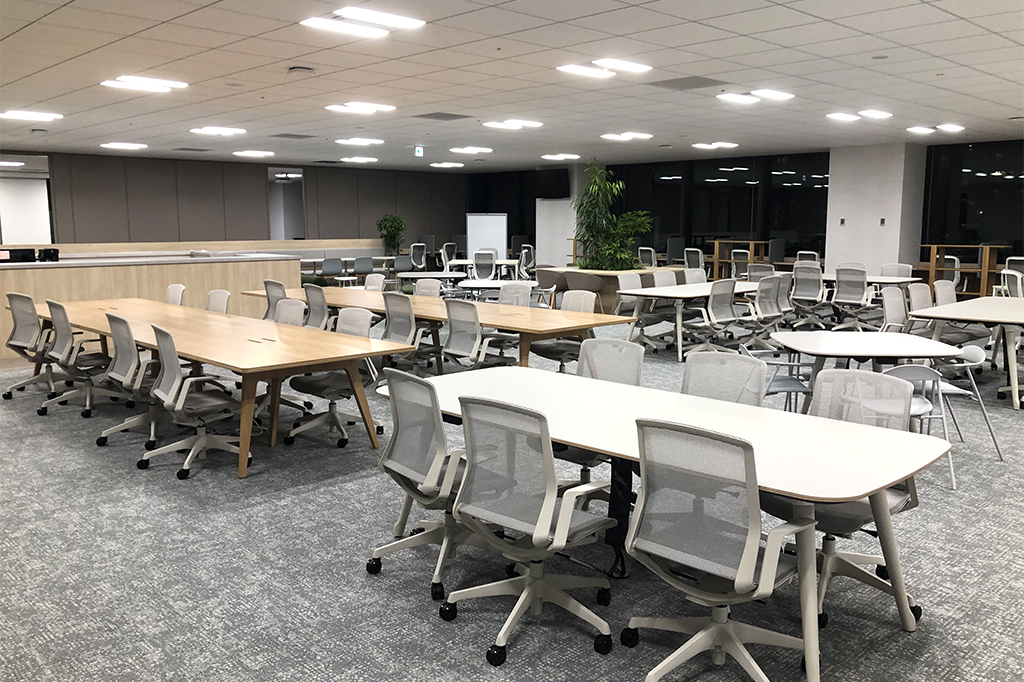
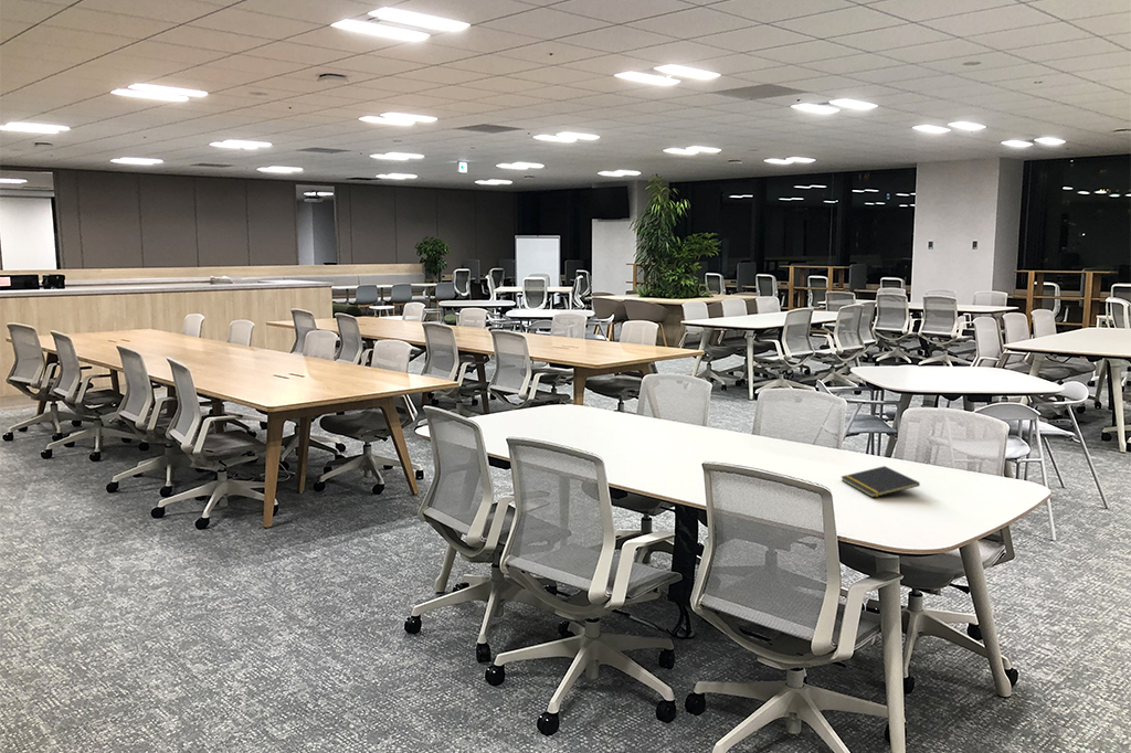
+ notepad (878, 480)
